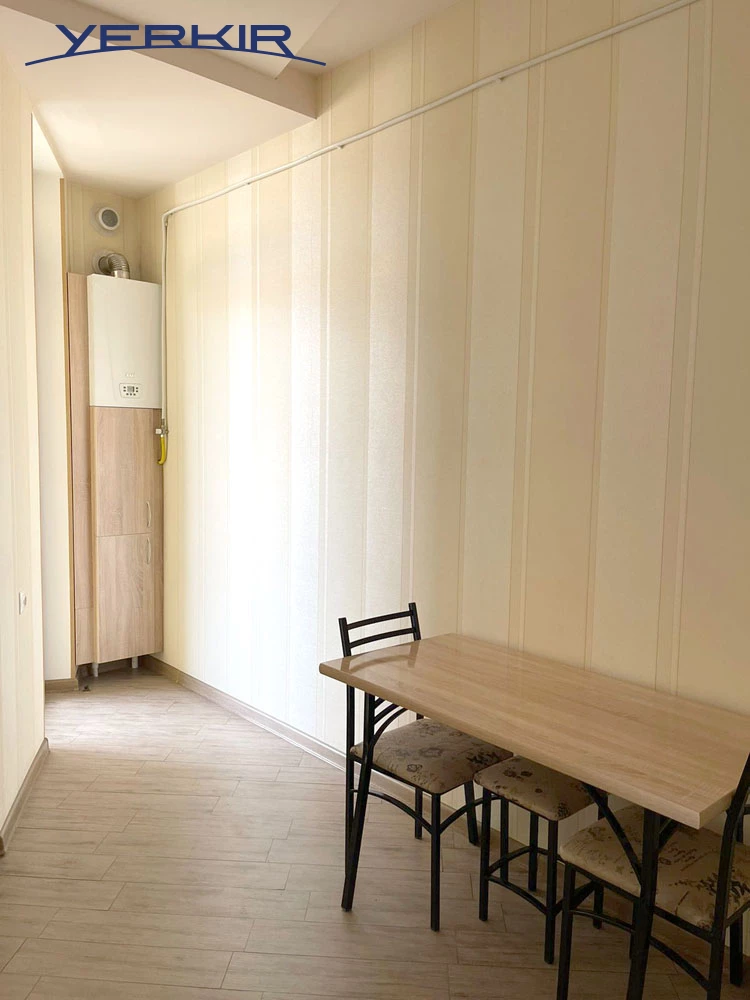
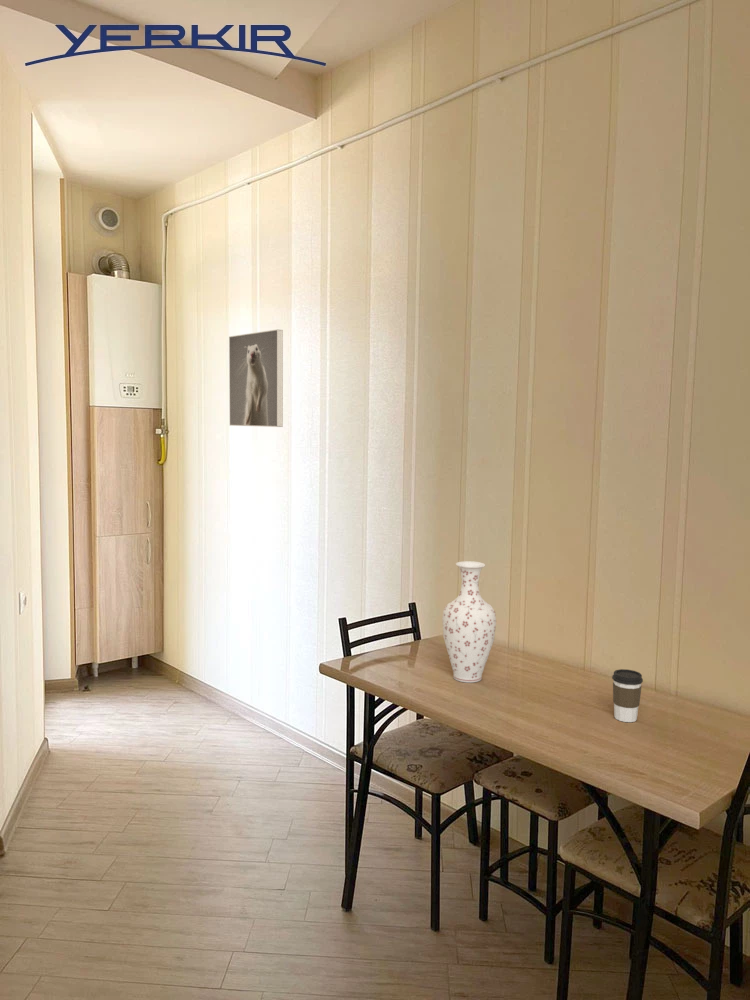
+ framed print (254, 380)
+ vase (469, 621)
+ coffee cup (626, 695)
